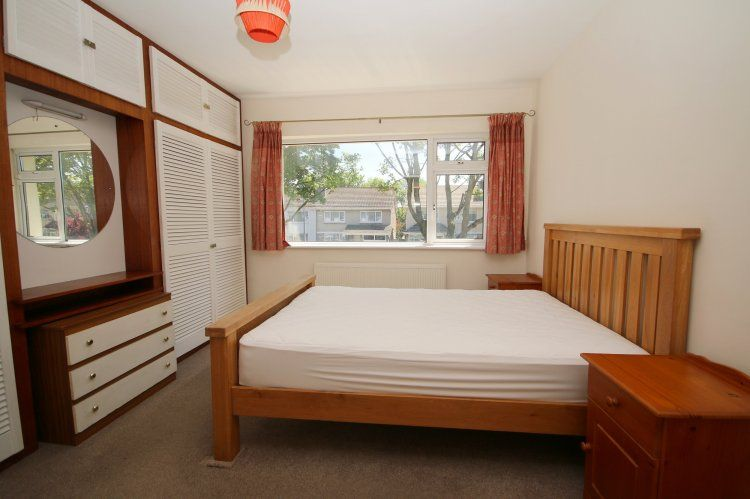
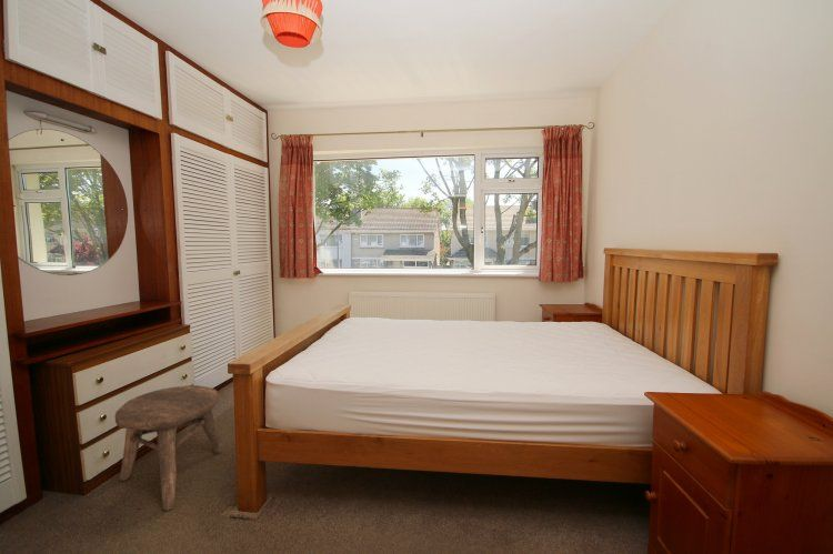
+ stool (167, 439)
